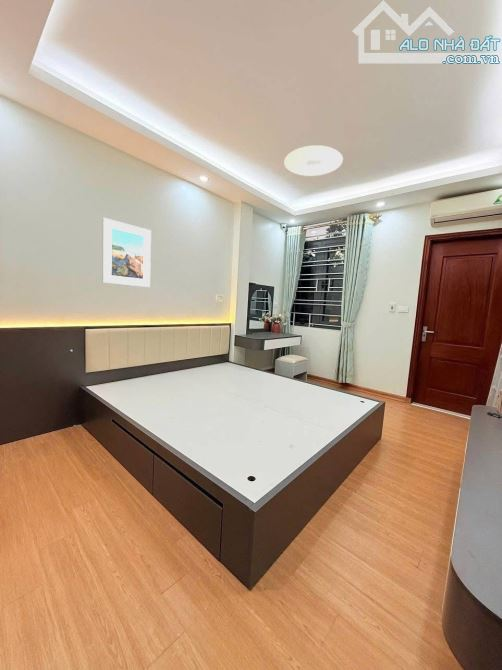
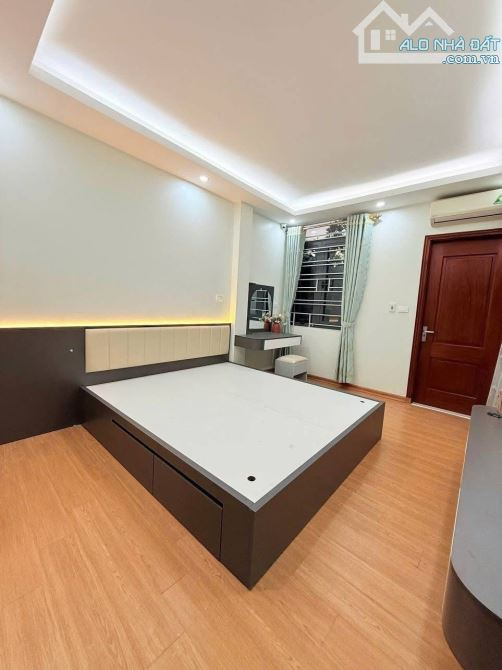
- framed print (128, 255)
- ceiling light (313, 159)
